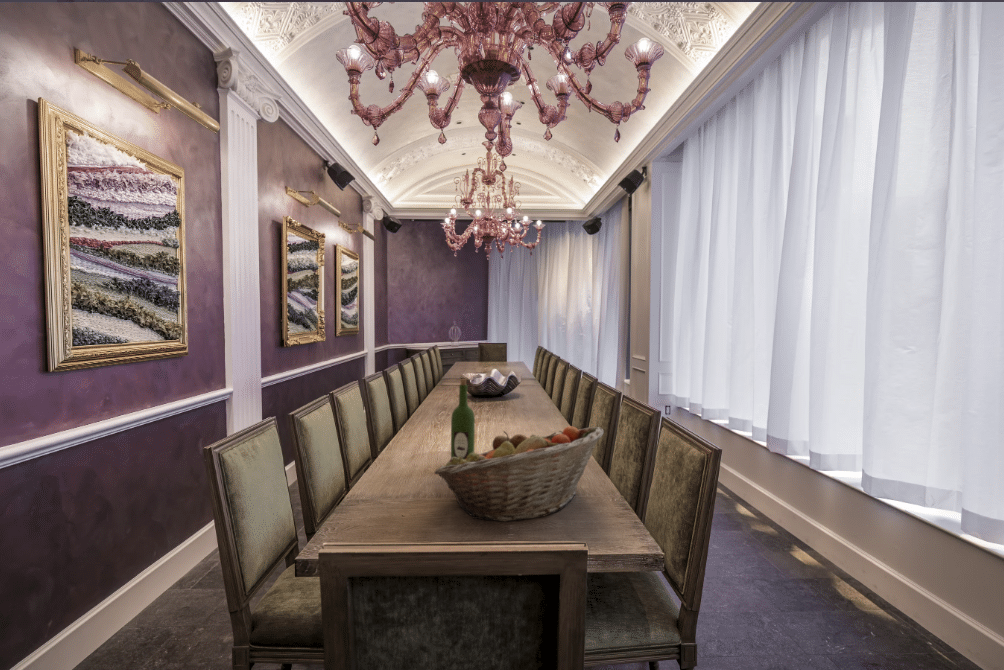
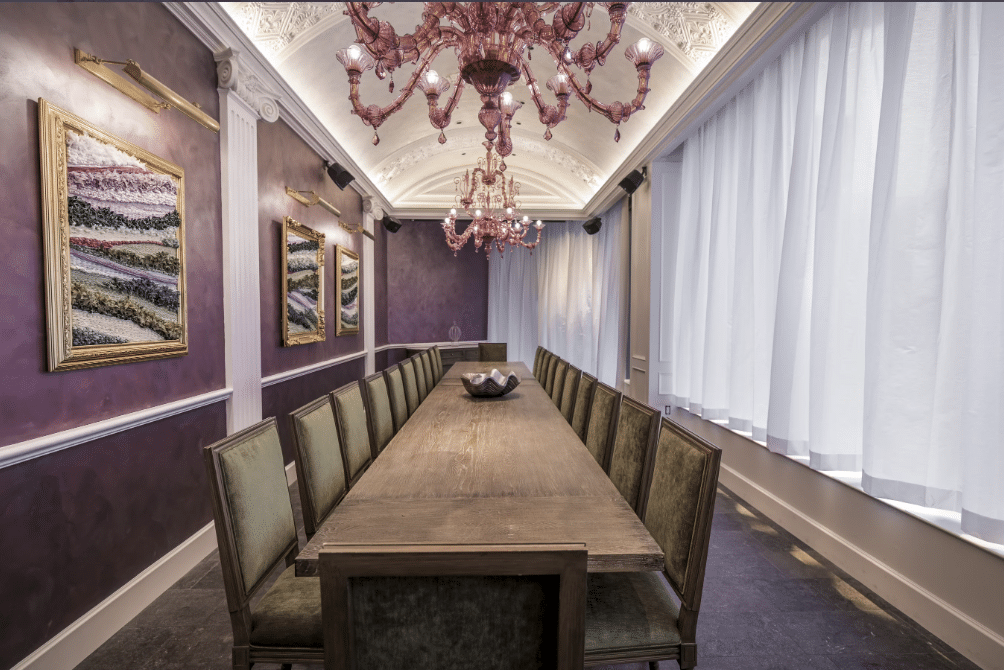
- wine bottle (462, 422)
- fruit basket (523, 463)
